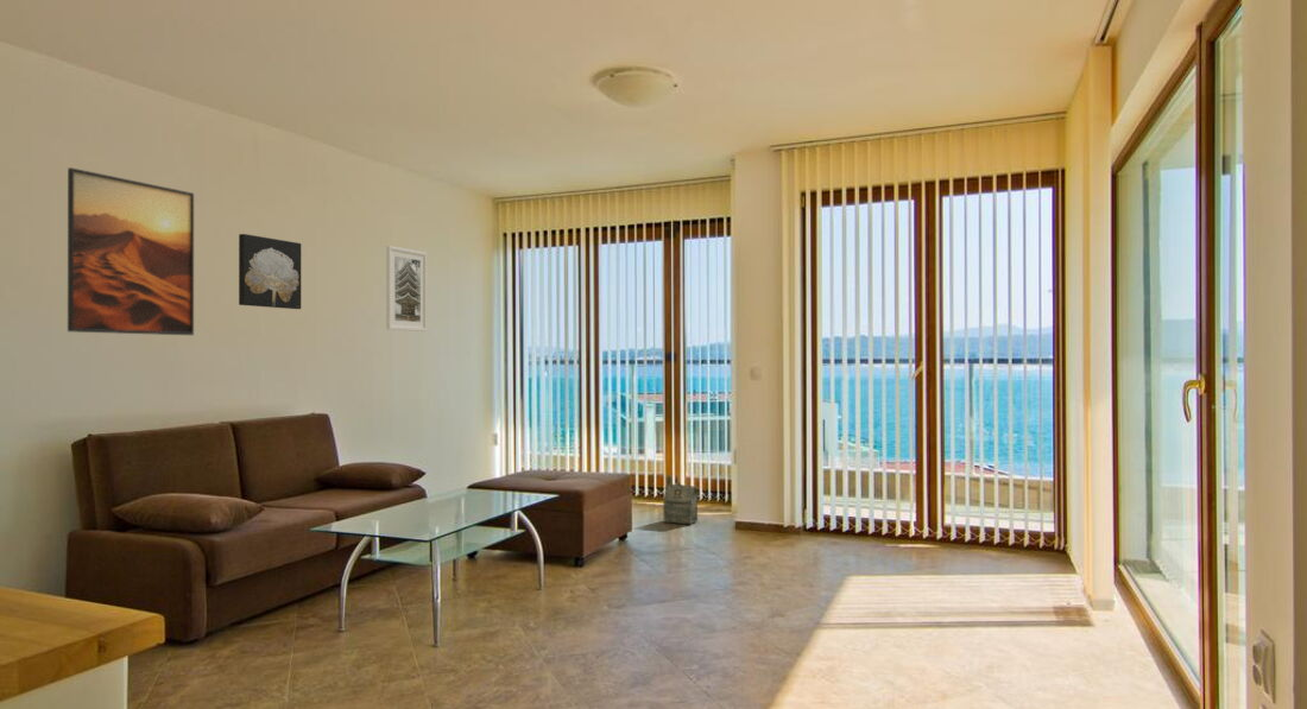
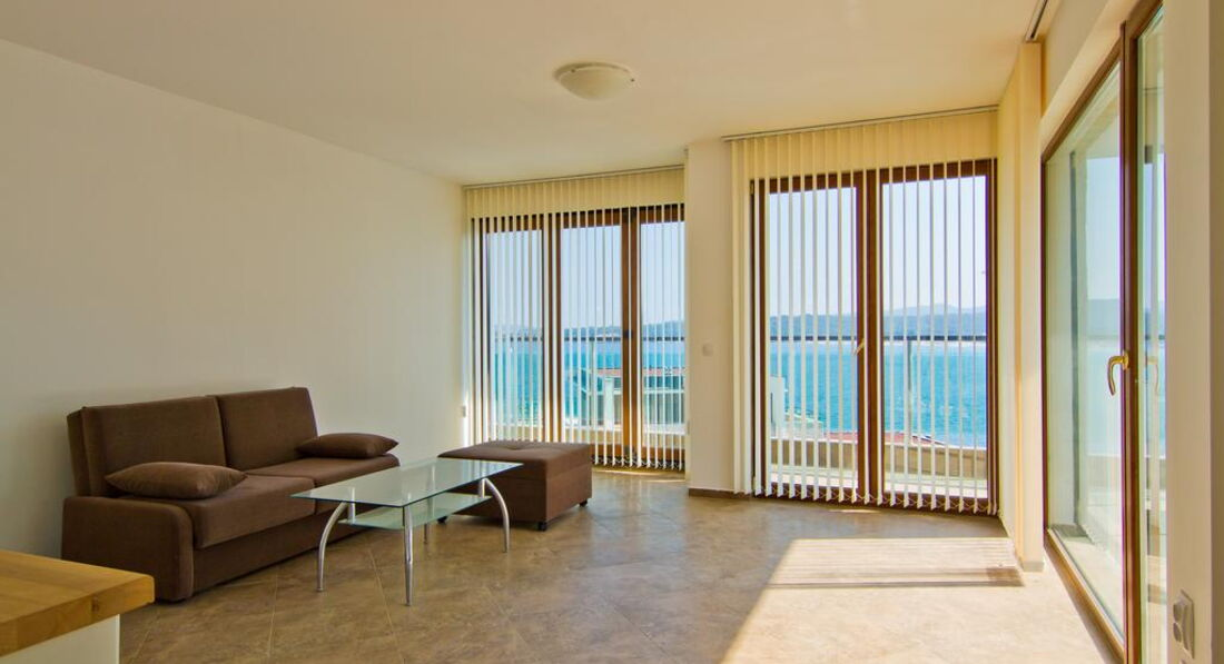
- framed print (406, 290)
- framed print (134, 257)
- wall art (271, 272)
- bag (680, 502)
